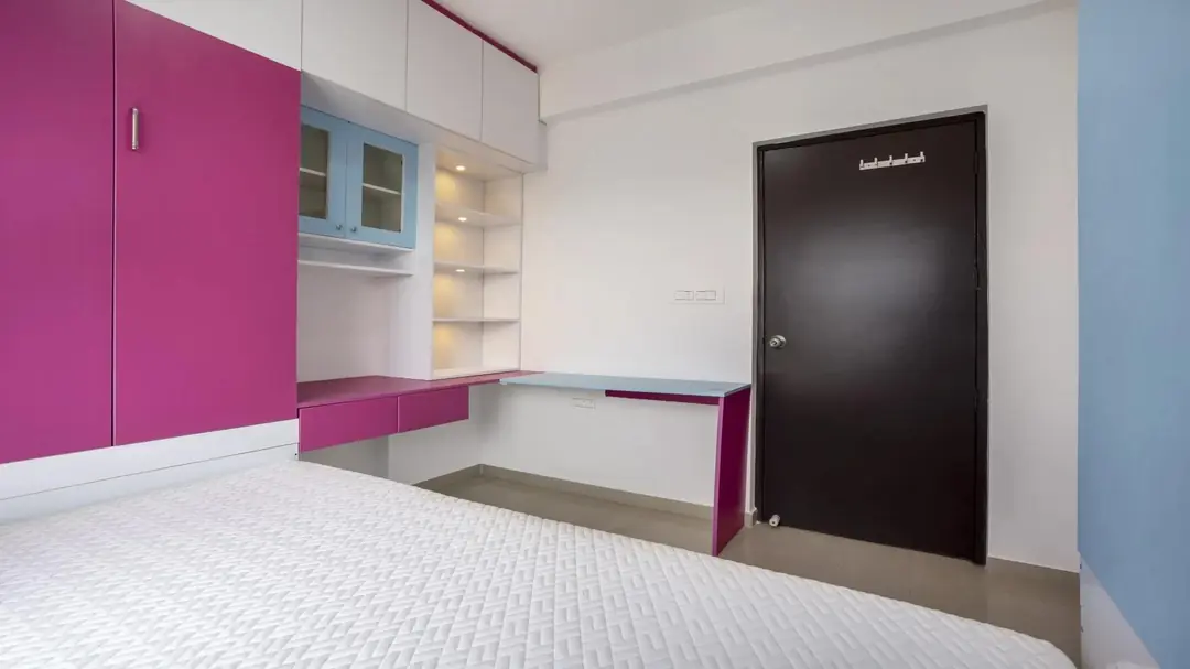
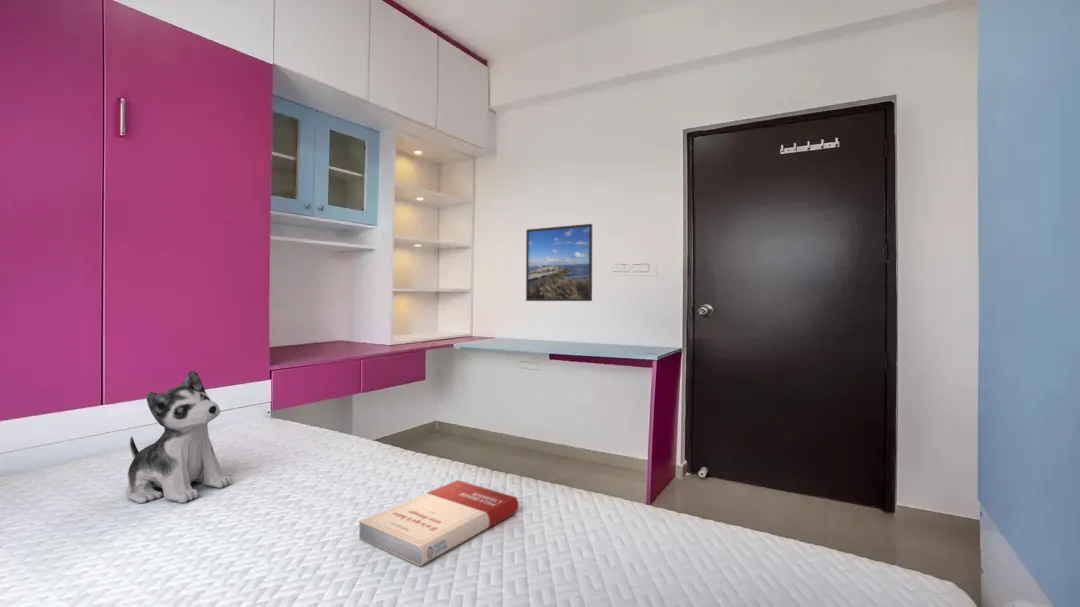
+ plush toy (172, 429)
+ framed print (557, 263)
+ book (443, 516)
